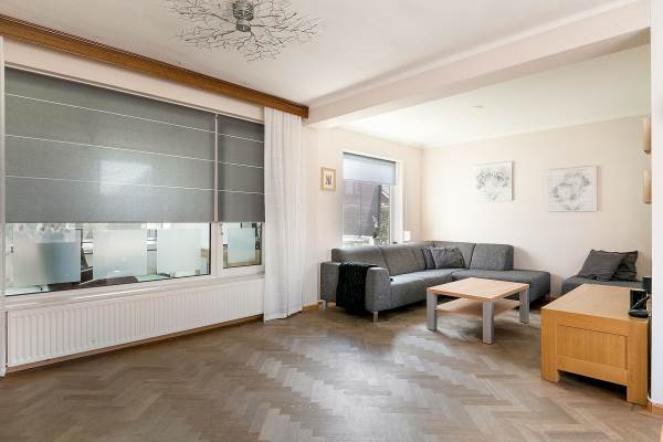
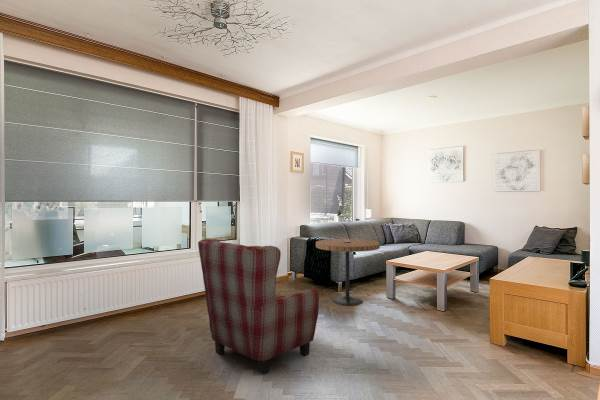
+ armchair (257, 296)
+ side table (347, 271)
